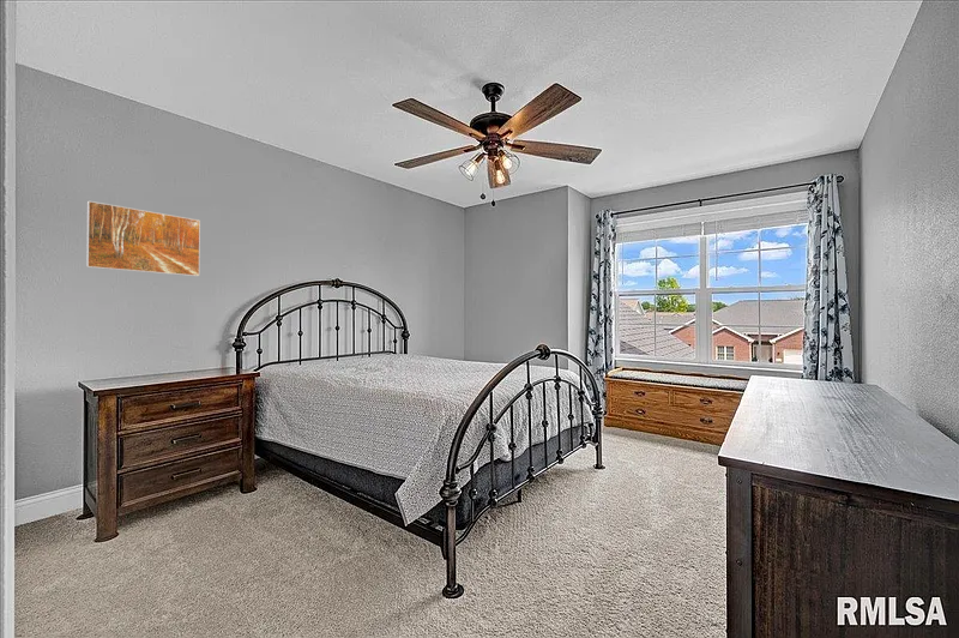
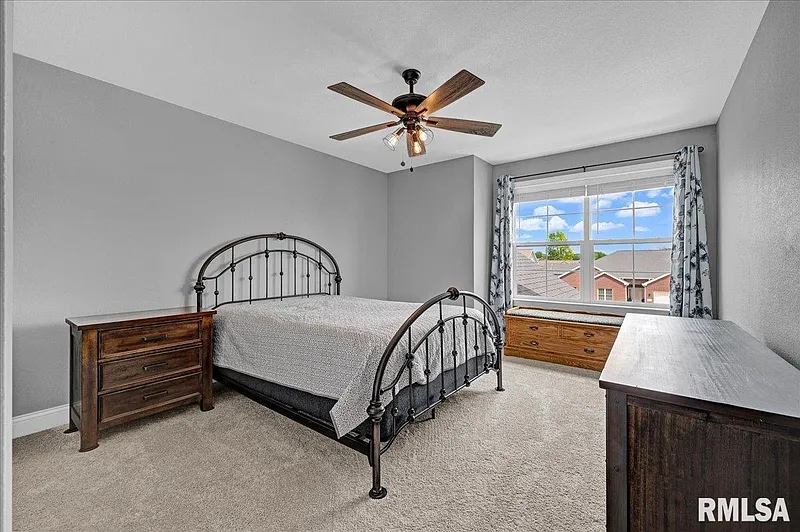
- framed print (147, 241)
